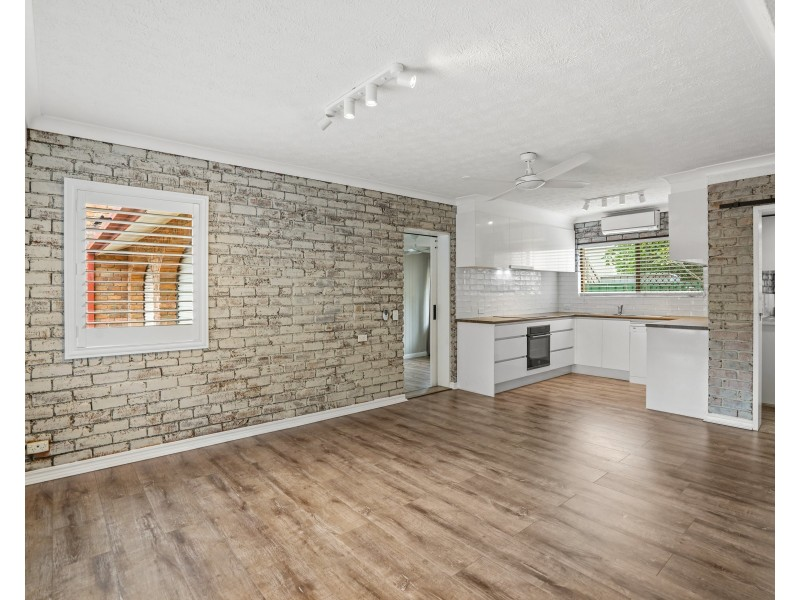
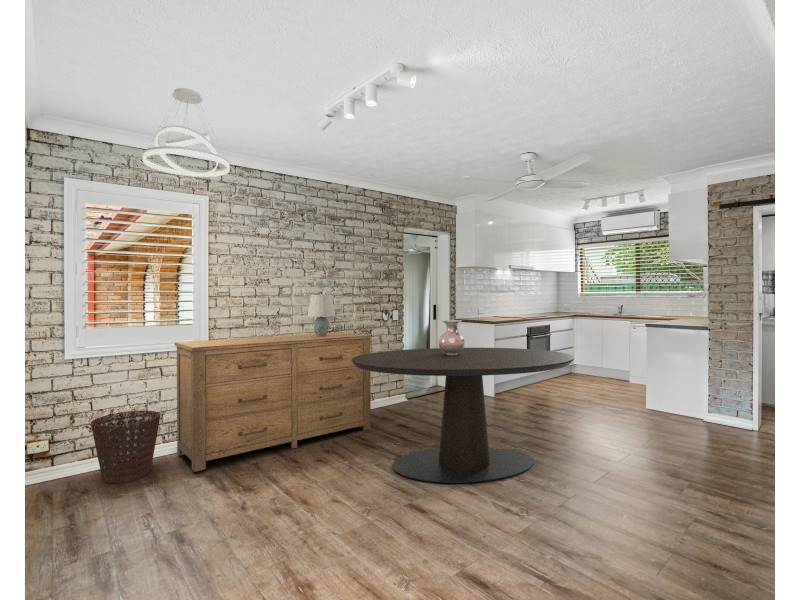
+ dining table (464, 409)
+ pendant light (187, 131)
+ basket (127, 446)
+ dresser (282, 390)
+ table lamp (321, 315)
+ vase (451, 337)
